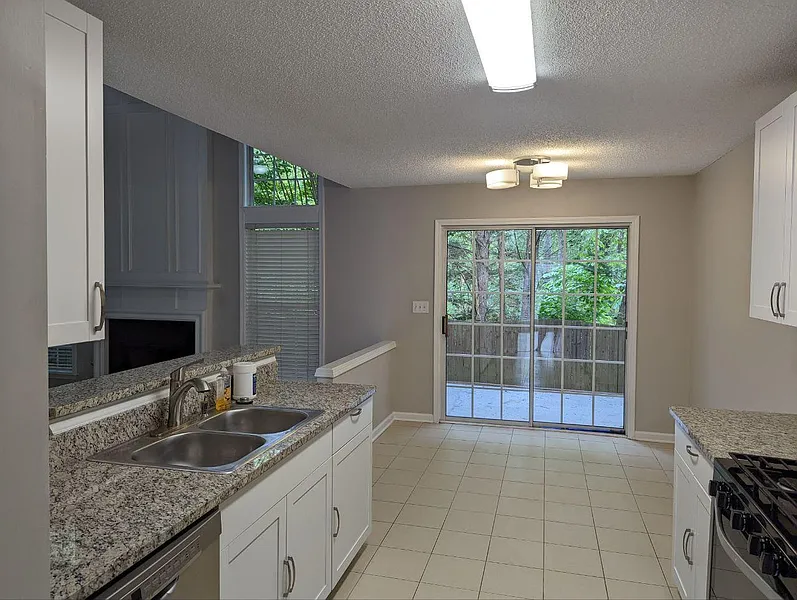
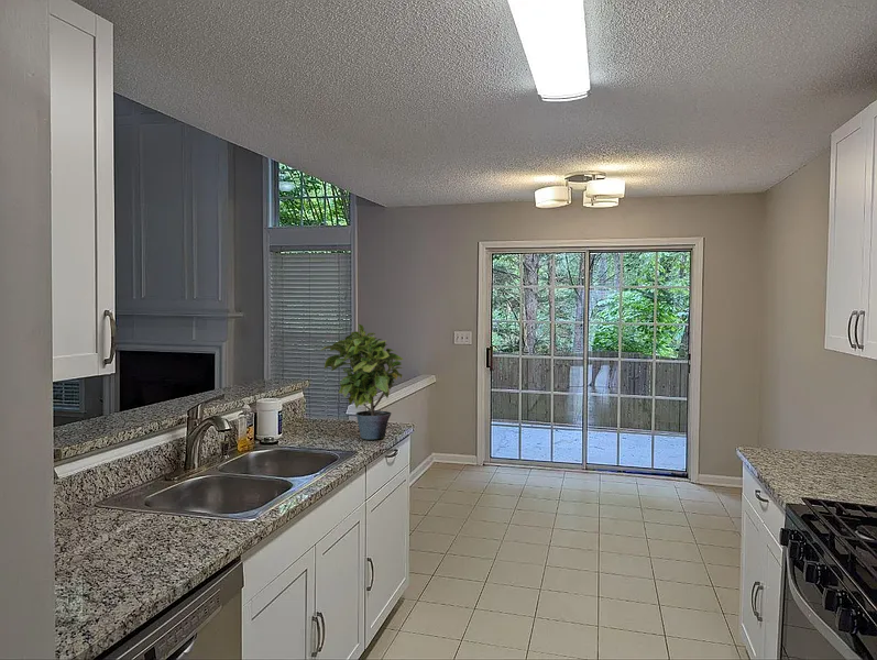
+ potted plant (366, 380)
